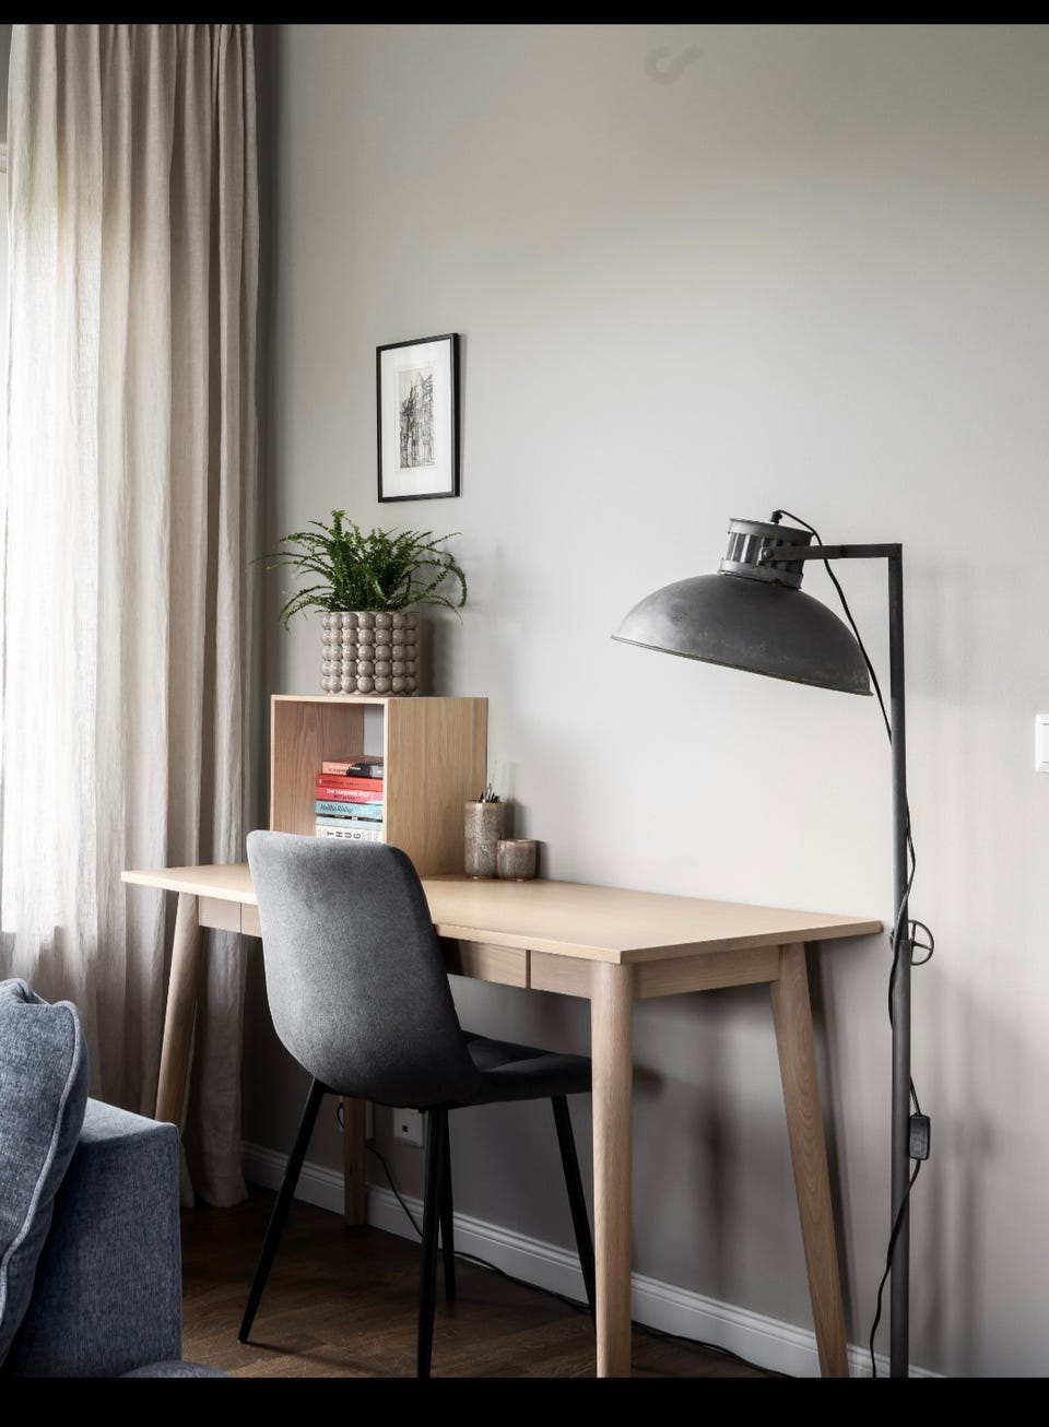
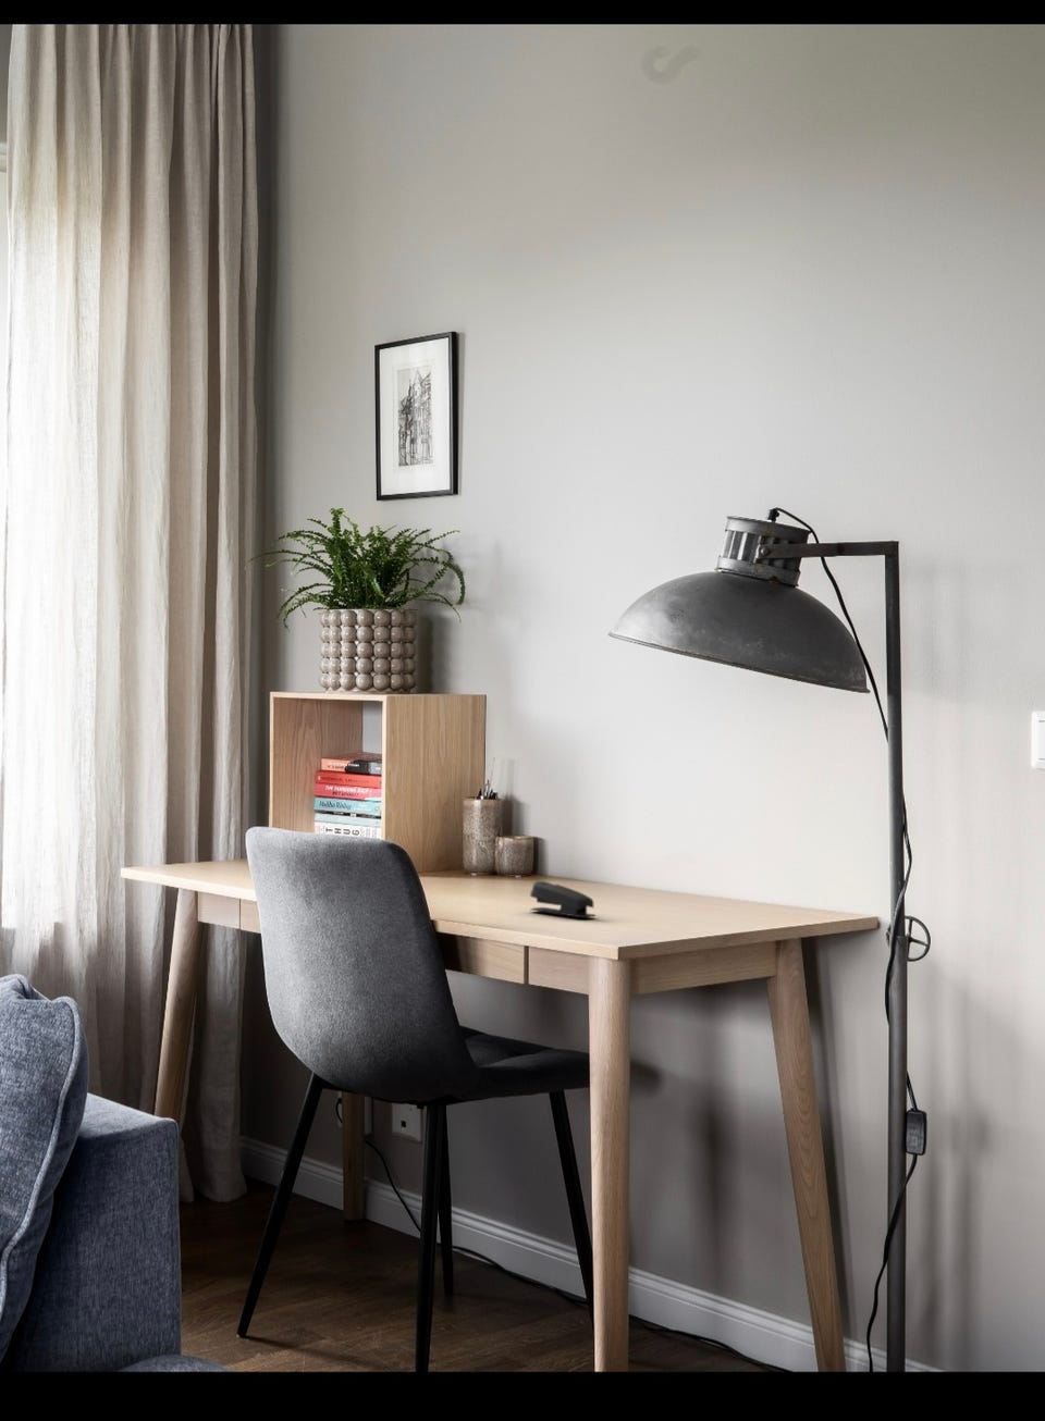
+ stapler (562, 899)
